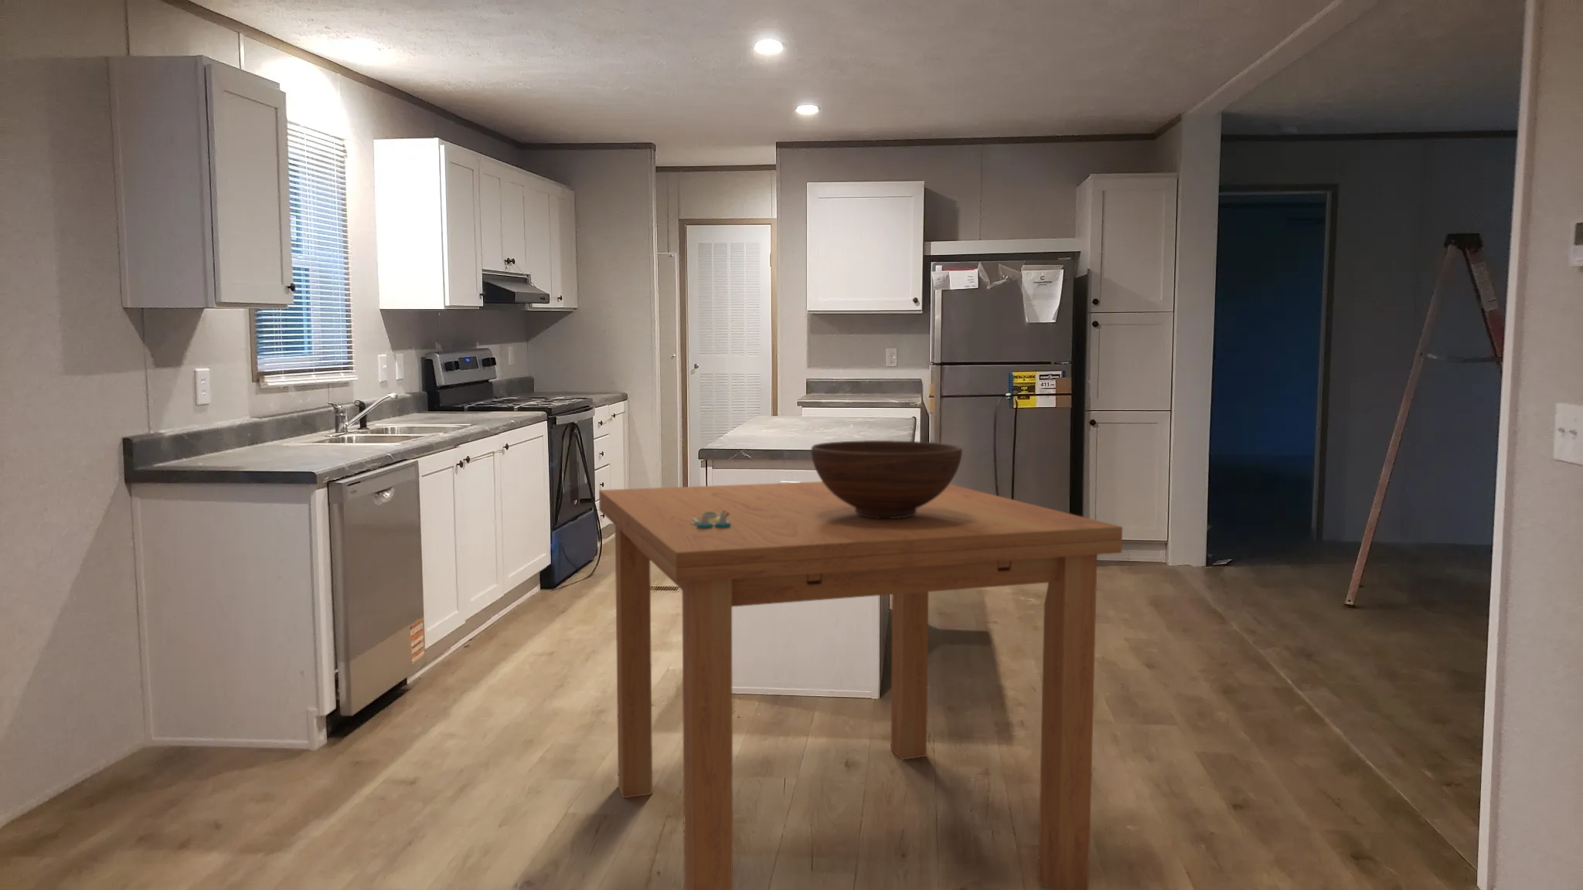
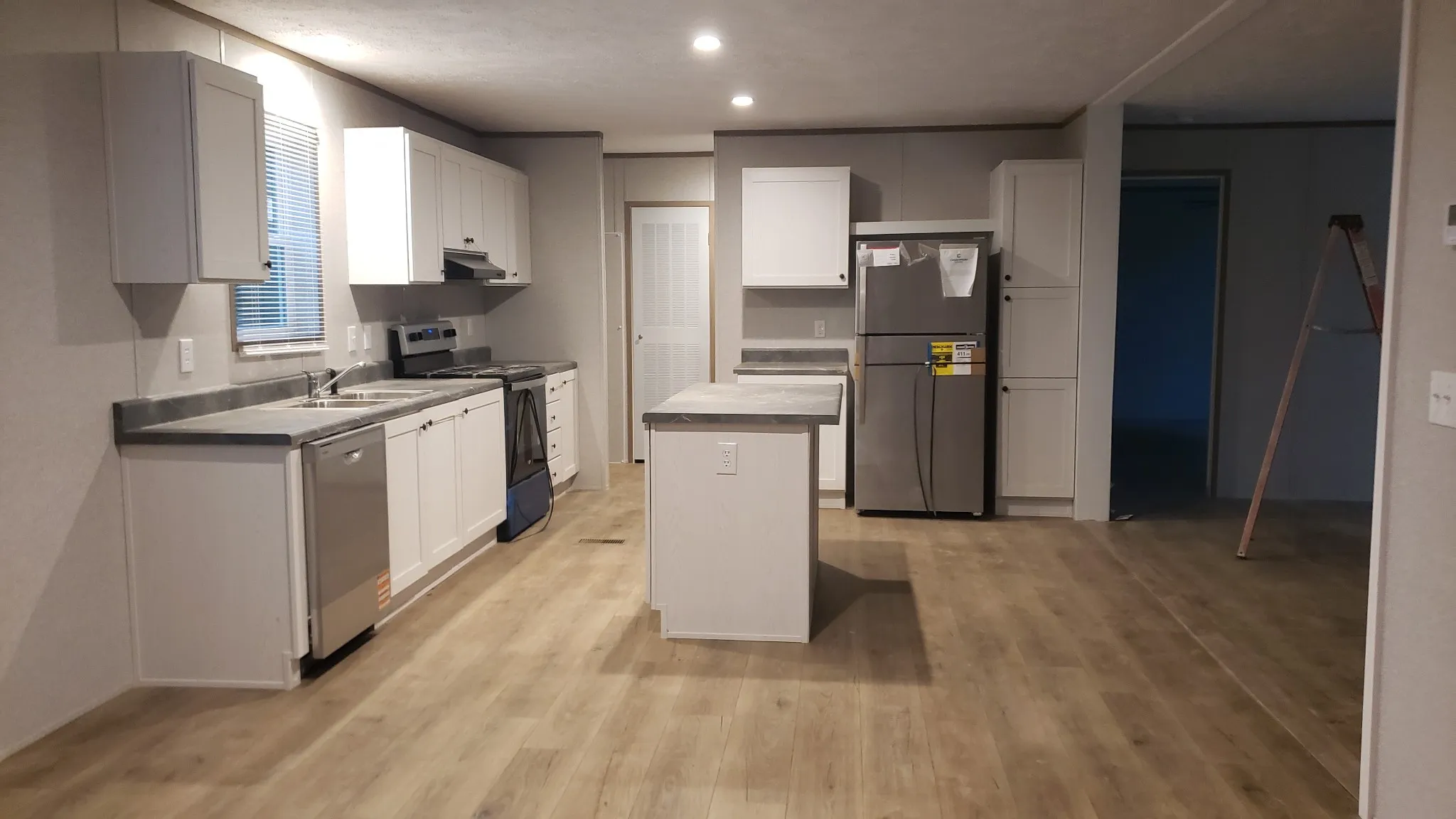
- salt and pepper shaker set (711, 515)
- fruit bowl (886, 479)
- dining table (892, 677)
